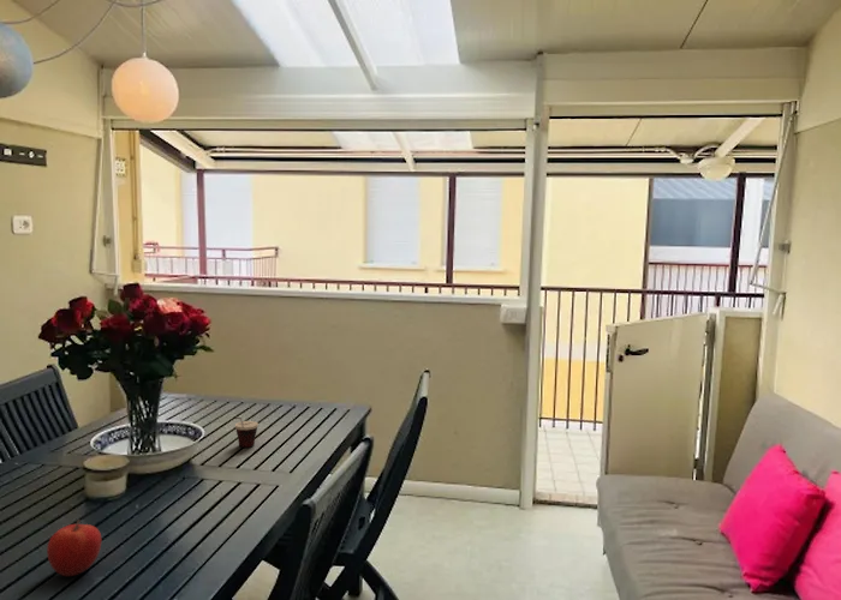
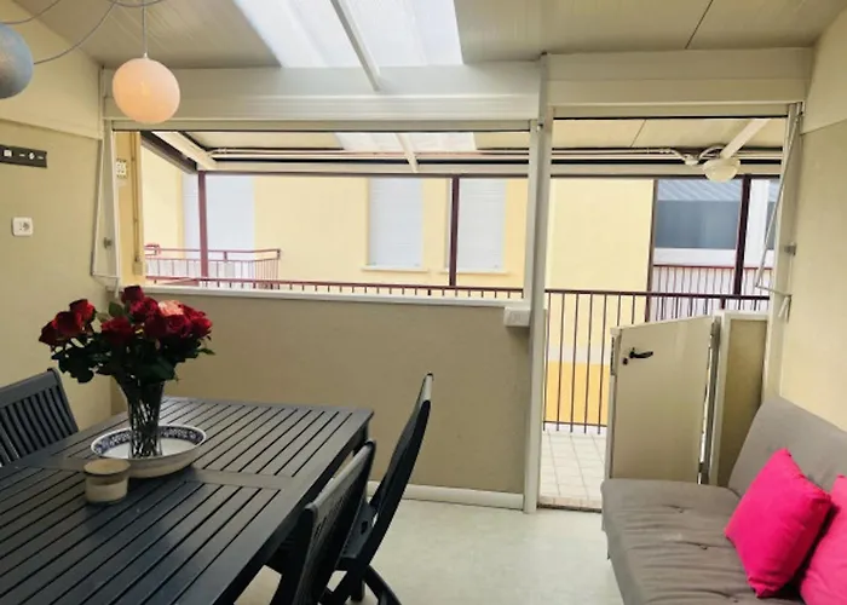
- cup (243, 430)
- fruit (74, 547)
